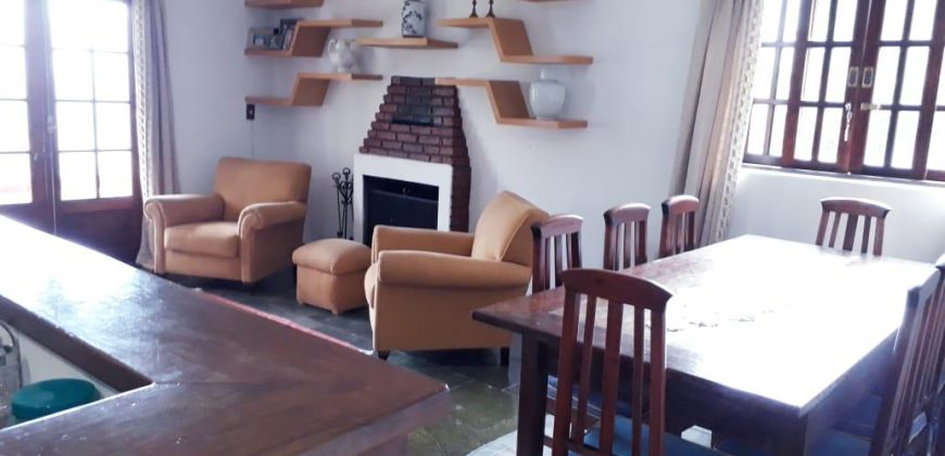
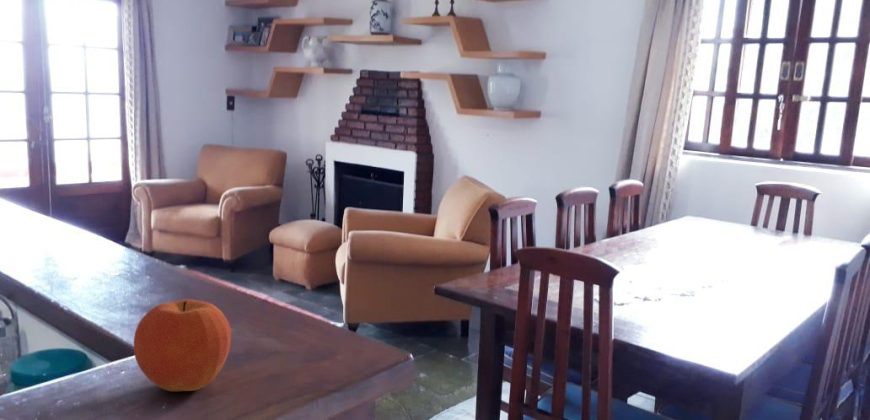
+ fruit (183, 343)
